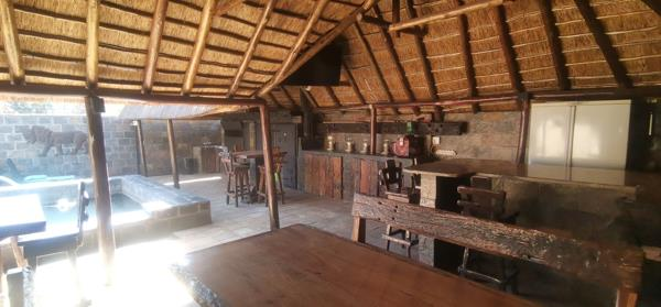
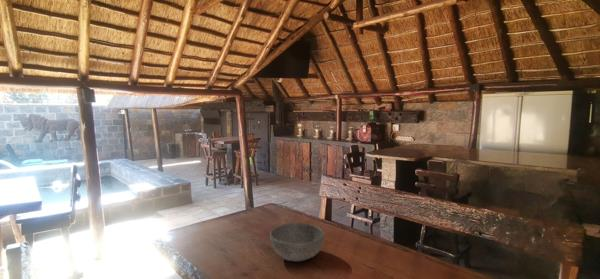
+ bowl (297, 244)
